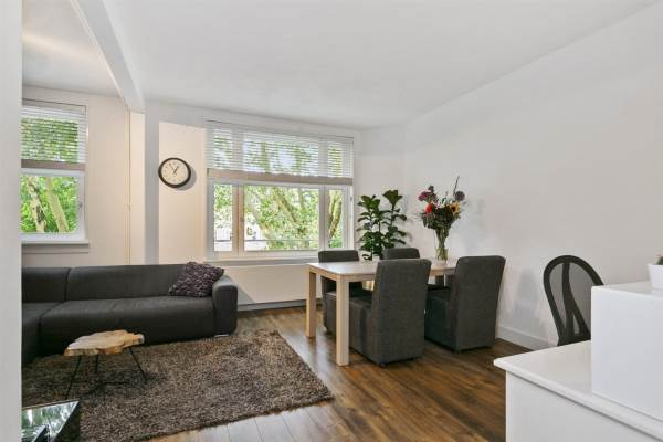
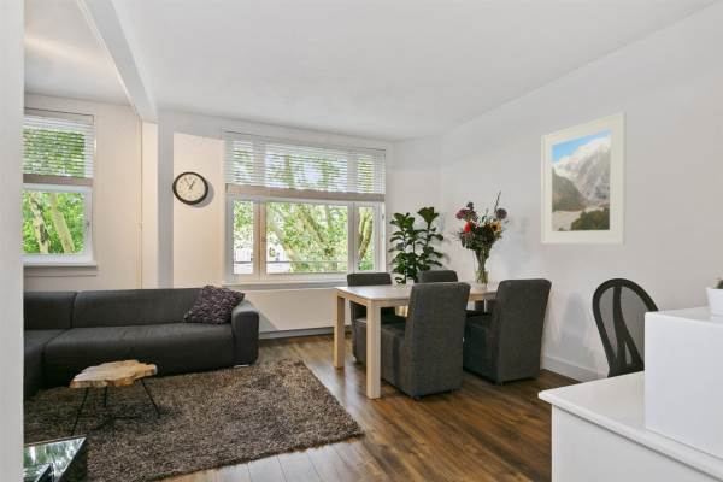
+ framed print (578, 184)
